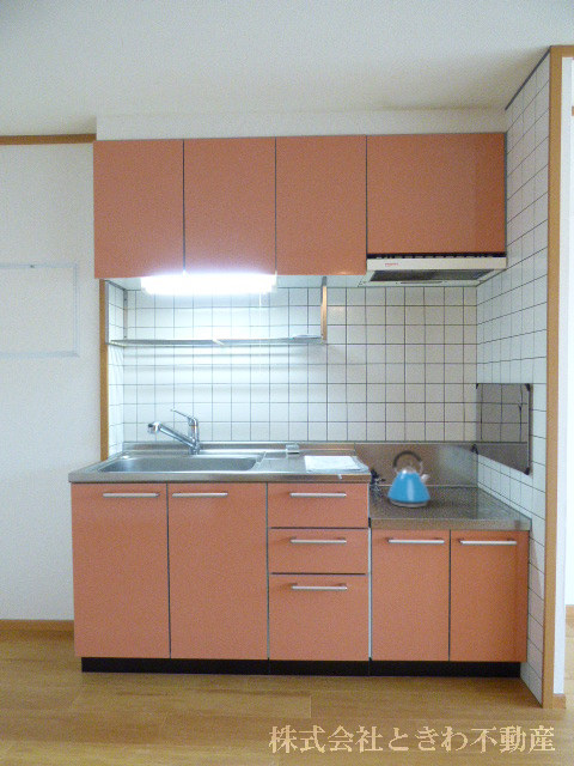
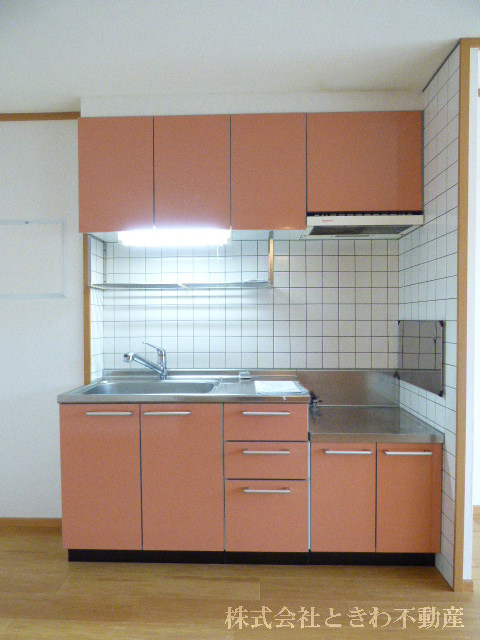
- kettle (407, 475)
